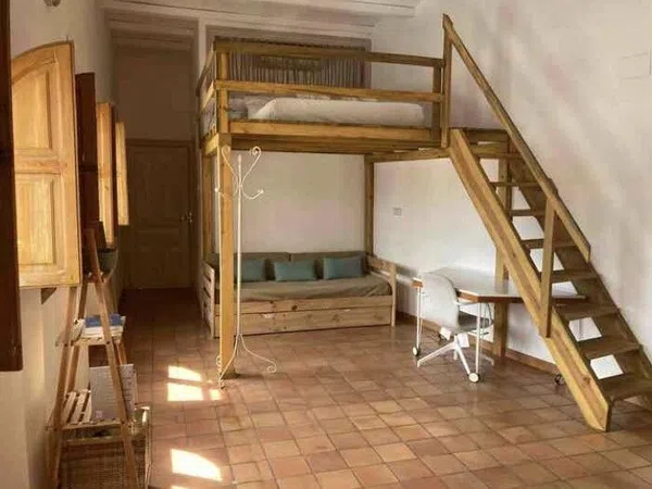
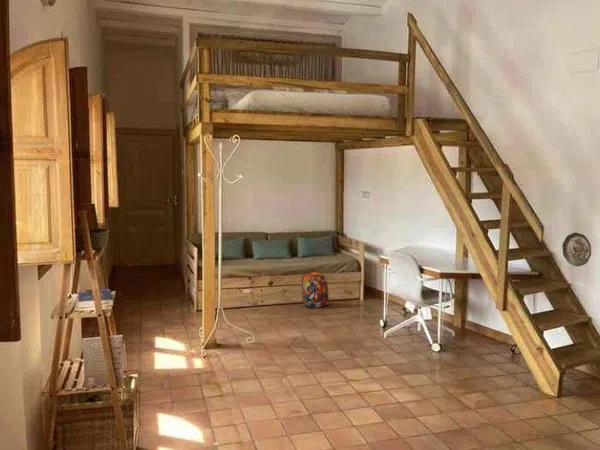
+ backpack (314, 287)
+ decorative plate (577, 249)
